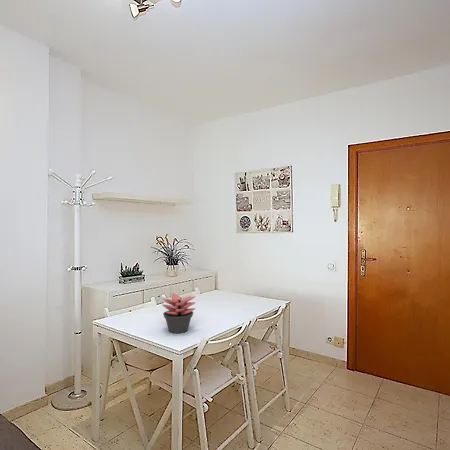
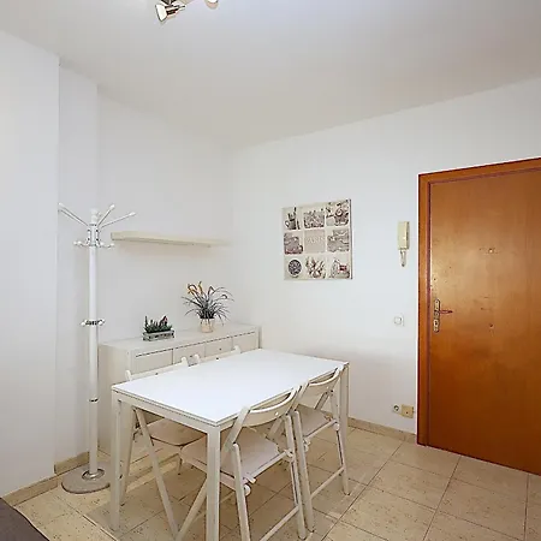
- succulent plant (178, 313)
